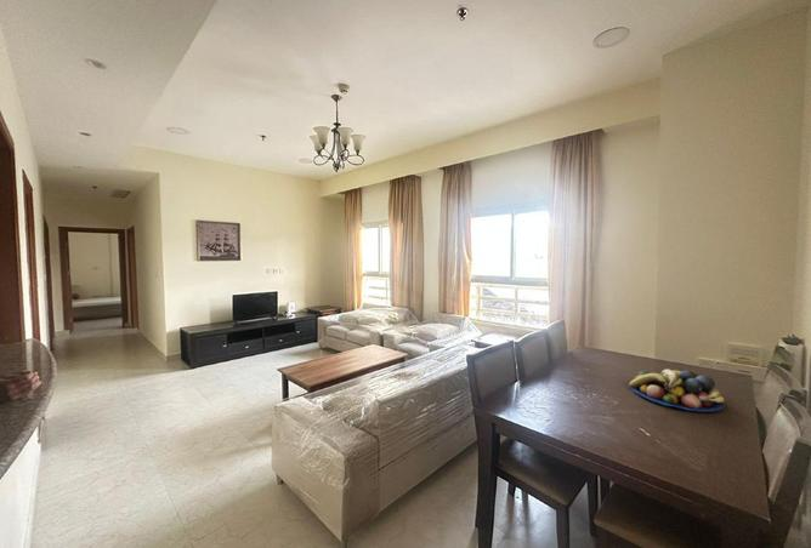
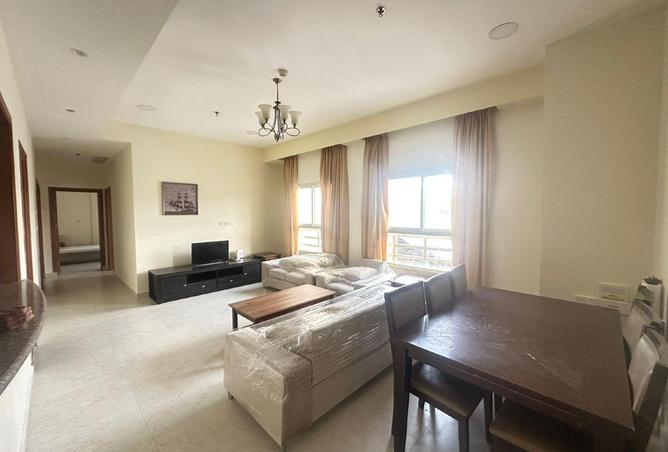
- fruit bowl (674, 382)
